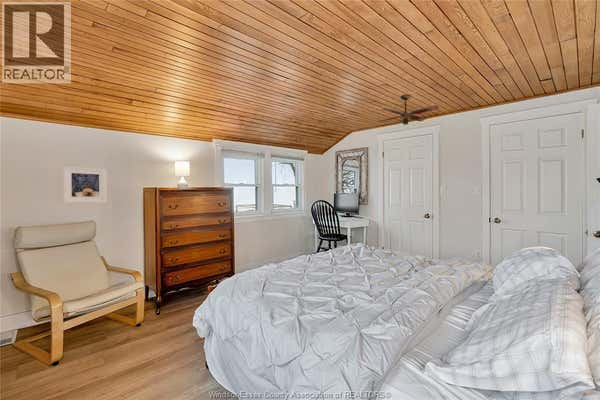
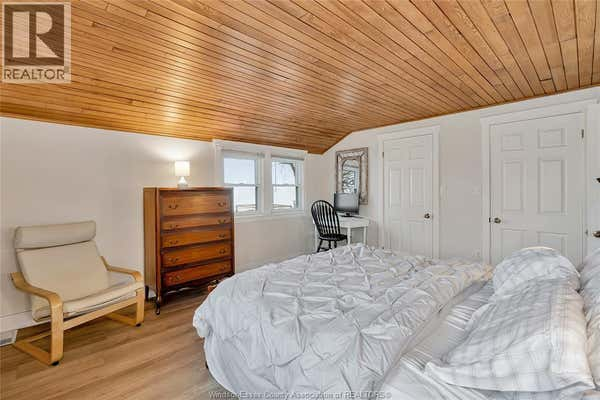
- ceiling fan (405, 110)
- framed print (85, 185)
